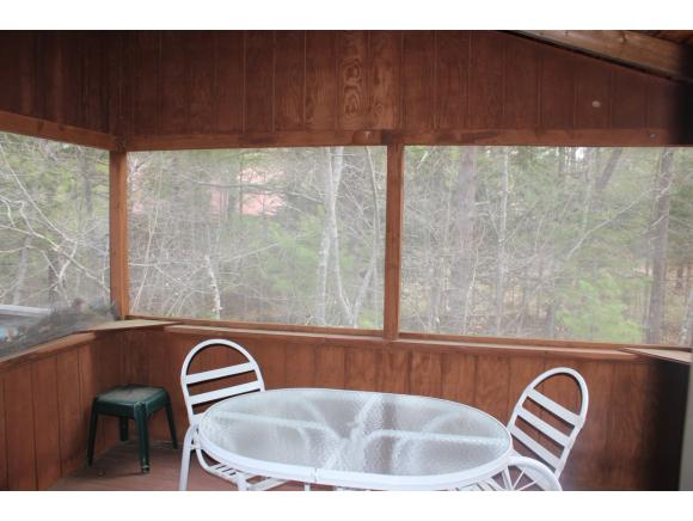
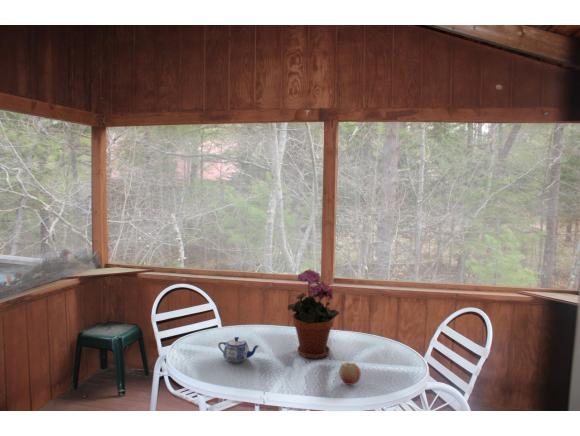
+ teapot (238, 348)
+ fruit (349, 373)
+ potted plant (313, 311)
